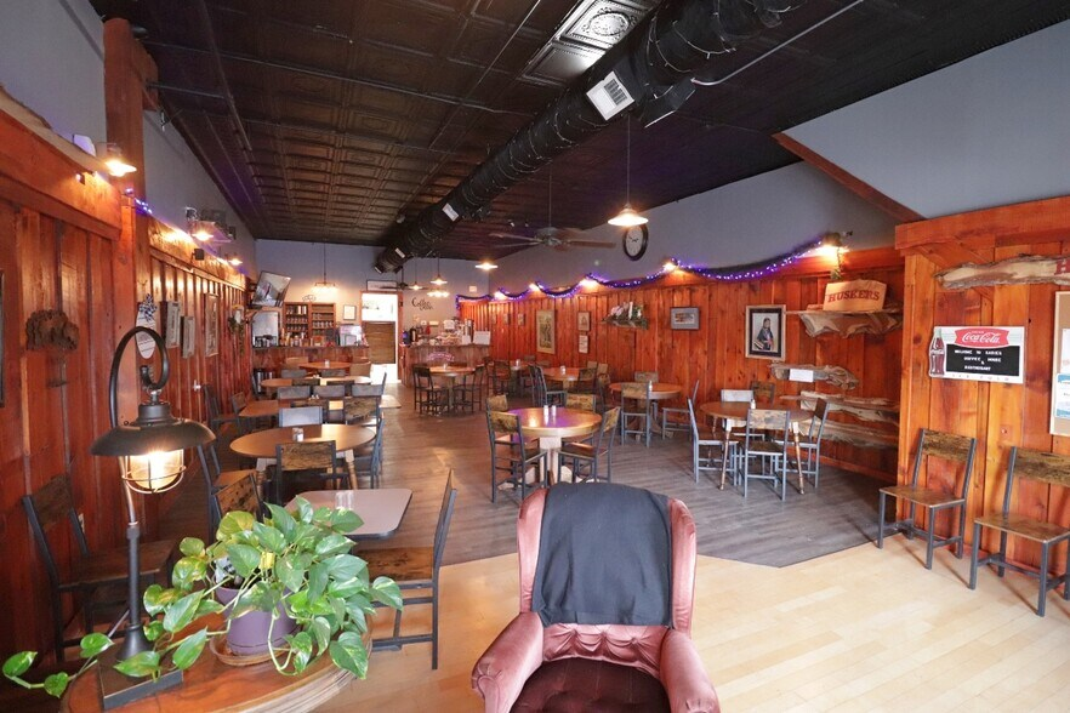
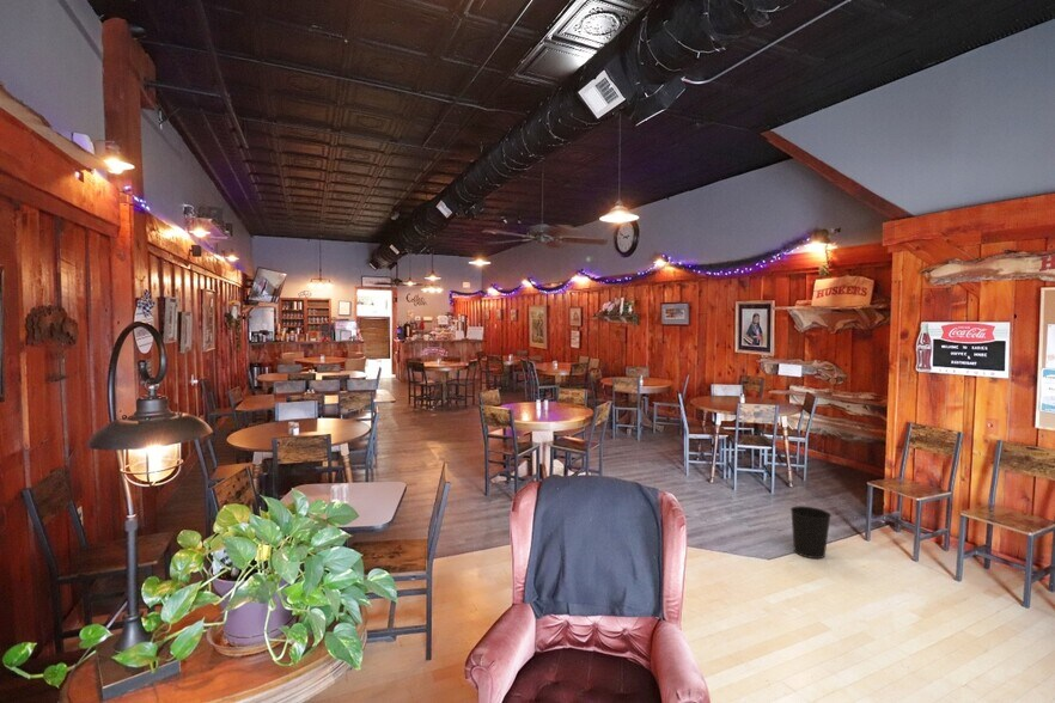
+ wastebasket (810, 532)
